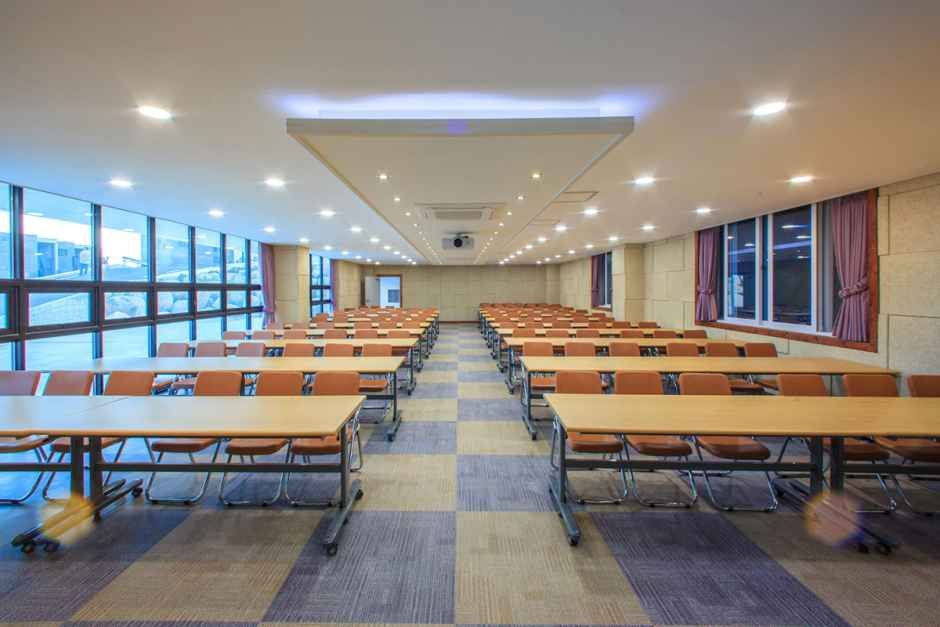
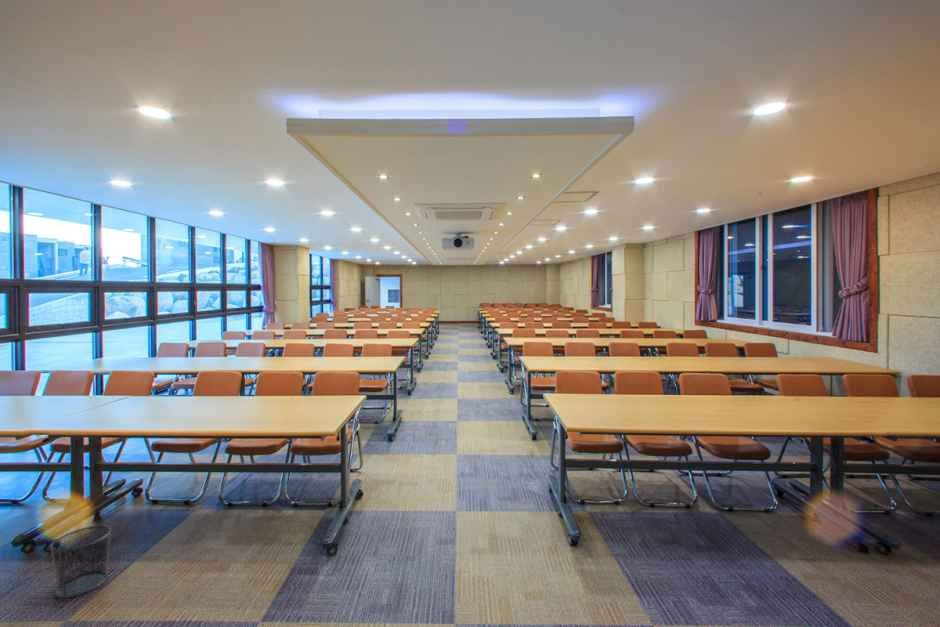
+ waste bin (82, 560)
